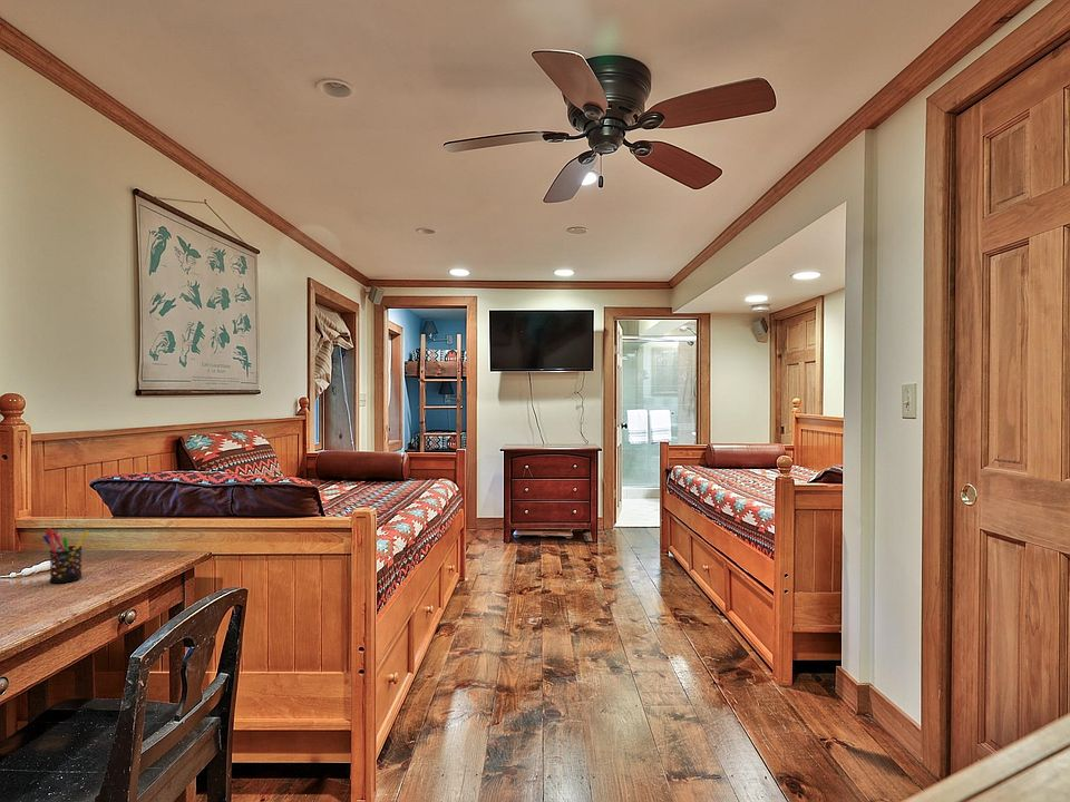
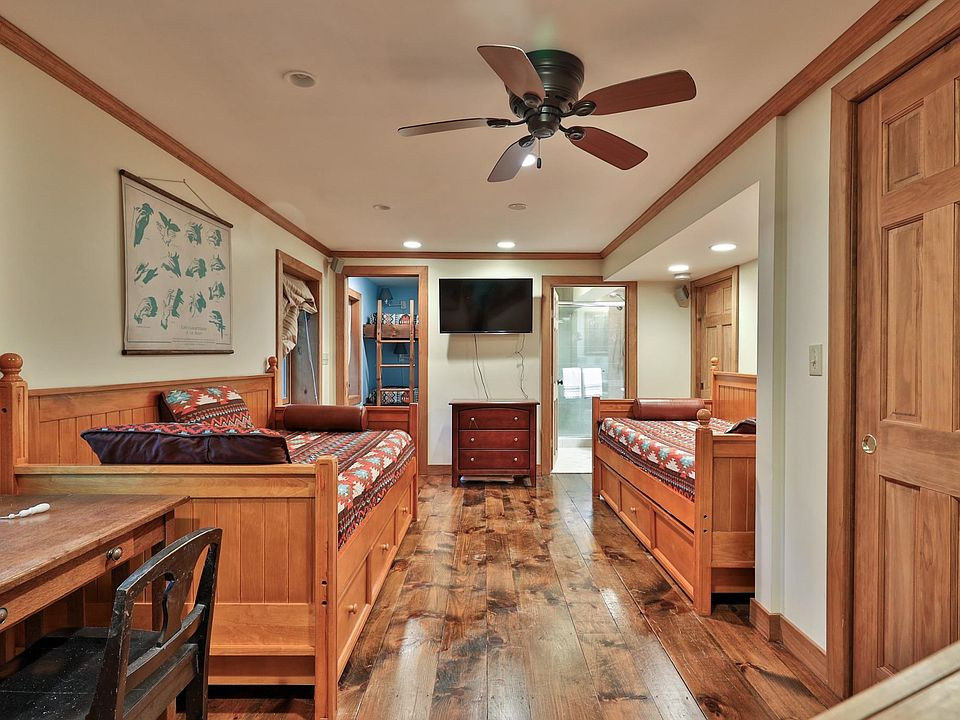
- pen holder (64, 554)
